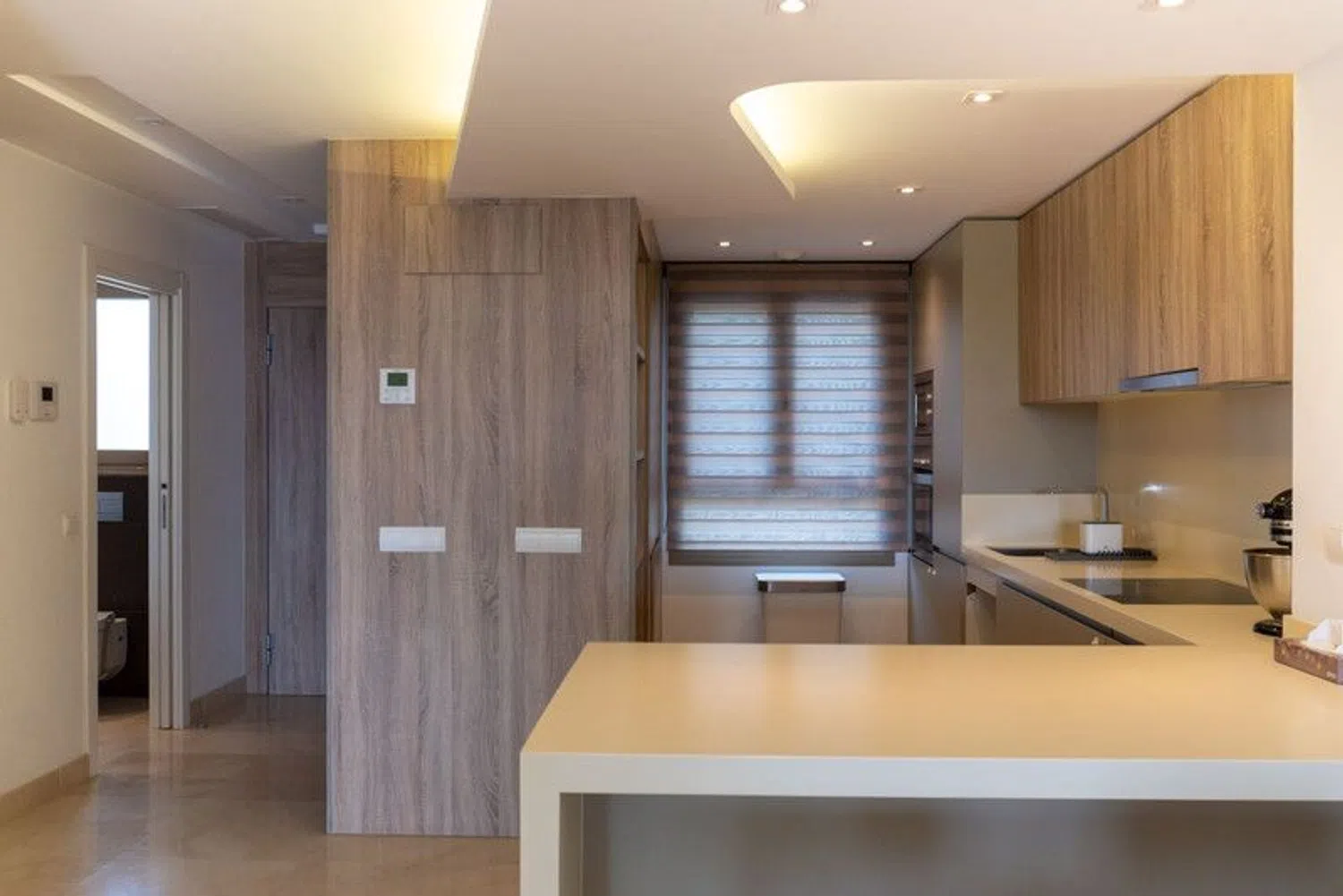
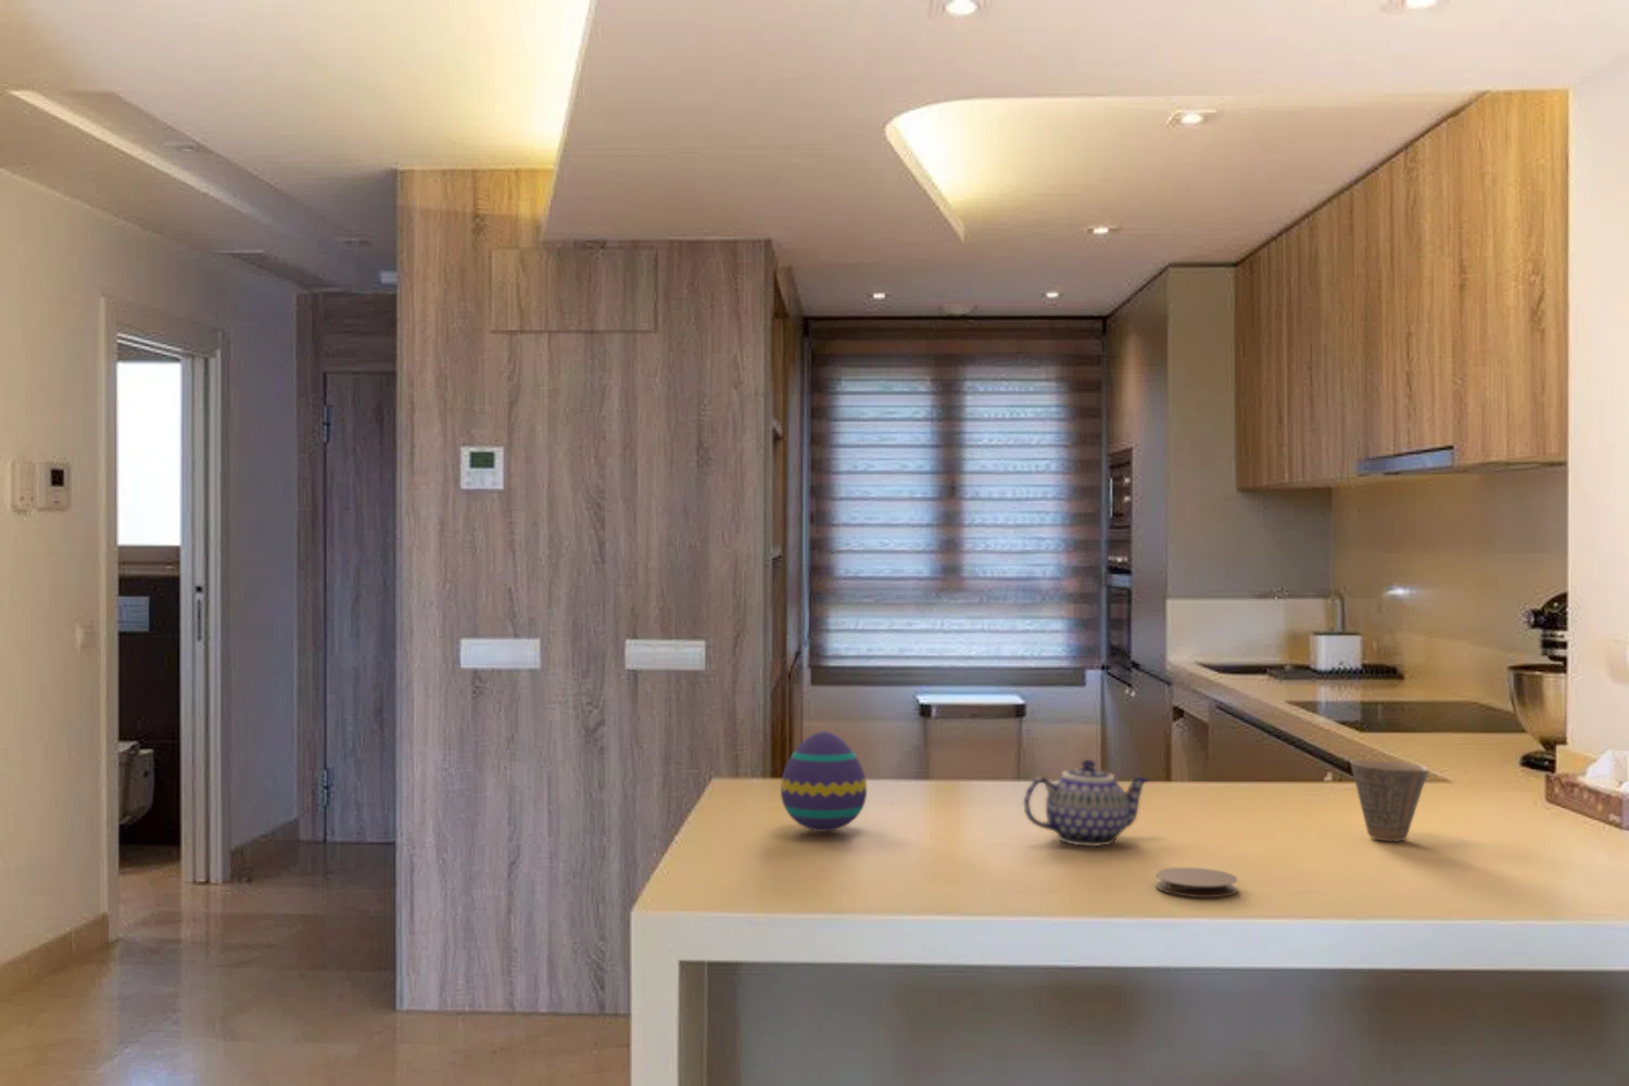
+ cup (1389, 800)
+ teapot (1087, 800)
+ decorative egg (824, 781)
+ coaster (1196, 882)
